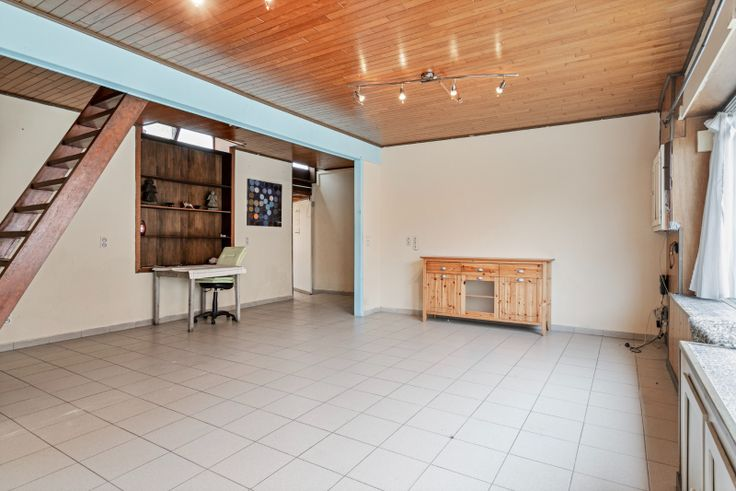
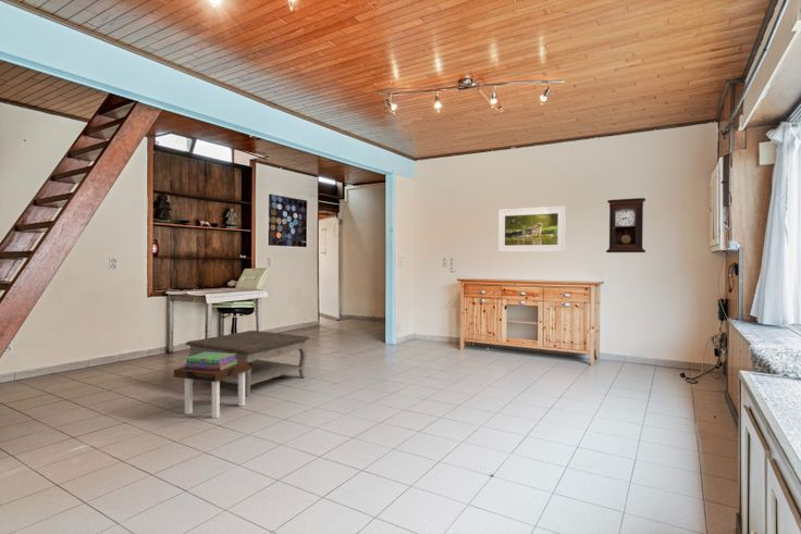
+ stack of books (211, 360)
+ coffee table (249, 360)
+ pendulum clock (625, 225)
+ side table (214, 387)
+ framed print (530, 229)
